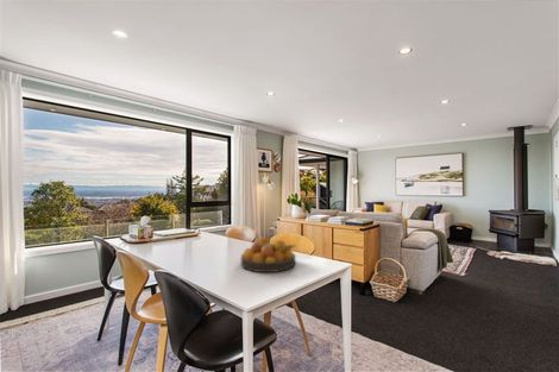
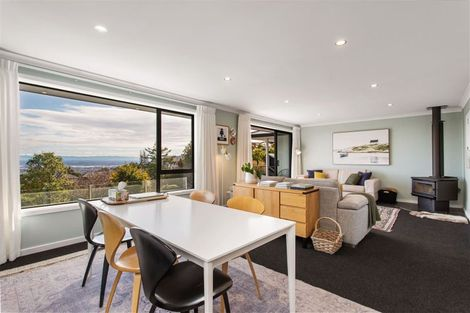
- fruit bowl (268, 251)
